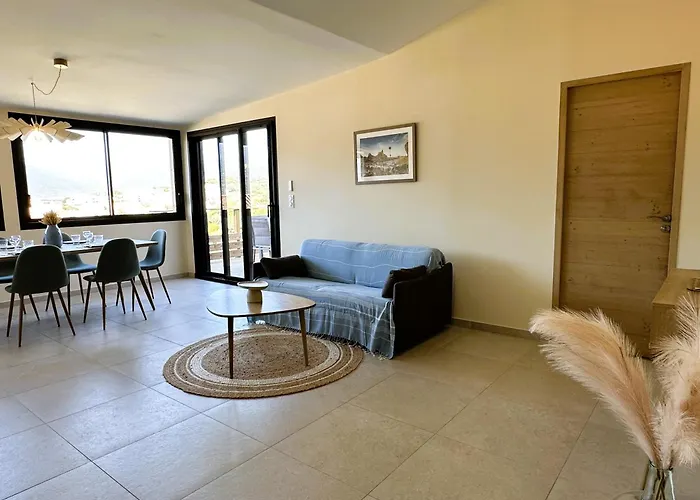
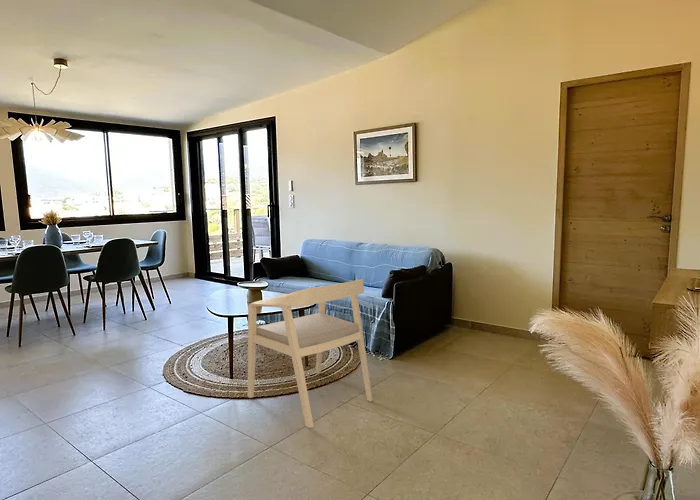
+ armchair (311, 338)
